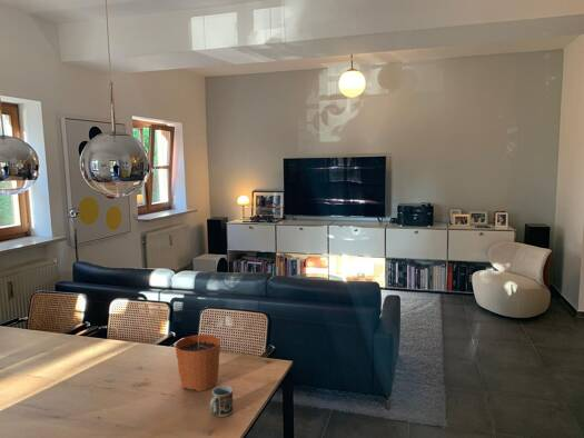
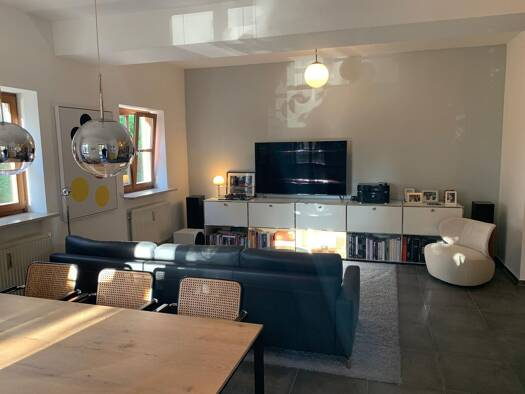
- plant pot (198, 352)
- cup (220, 402)
